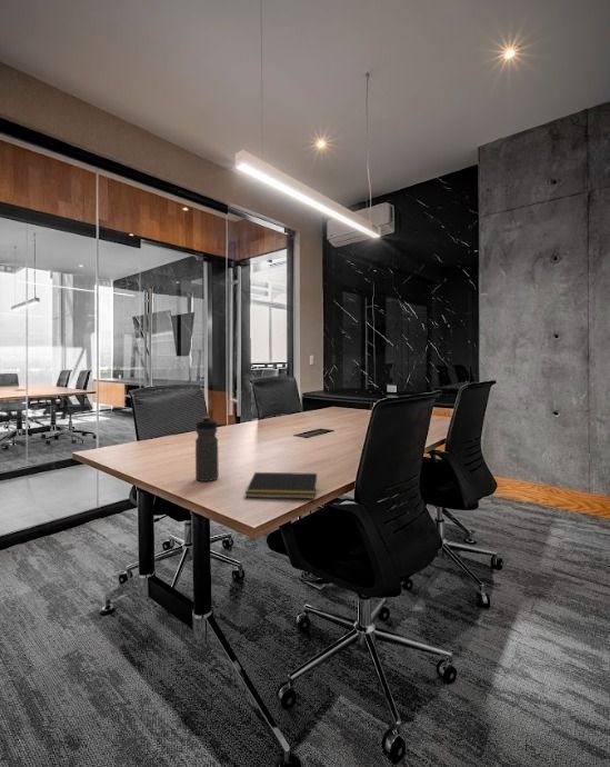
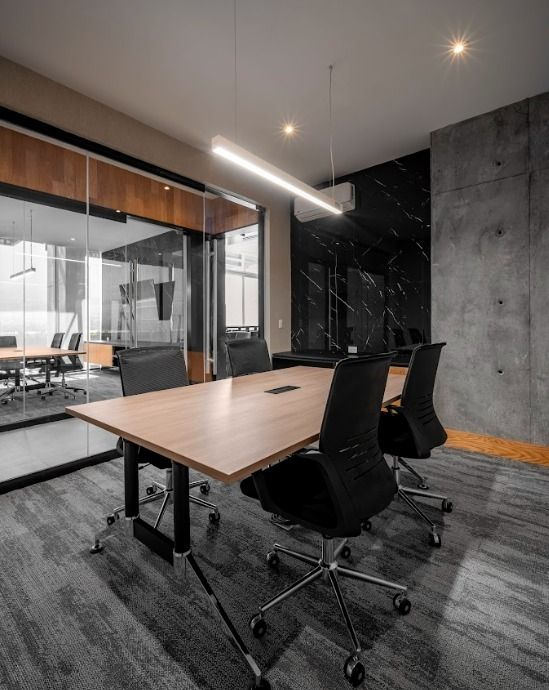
- water bottle (207, 447)
- notepad (282, 485)
